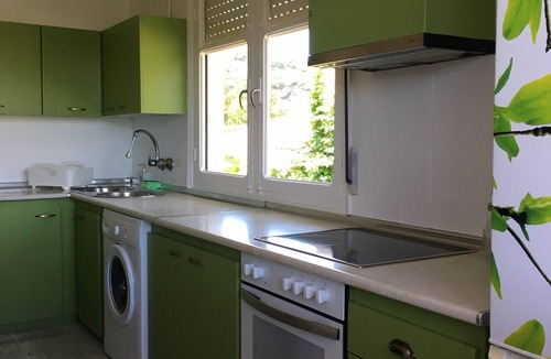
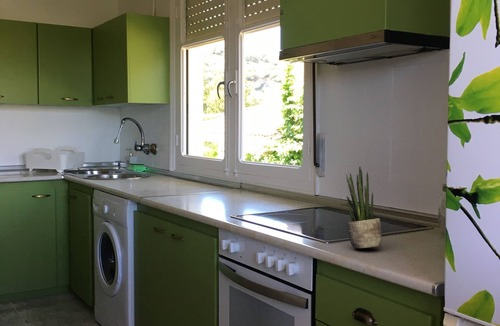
+ potted plant (361, 206)
